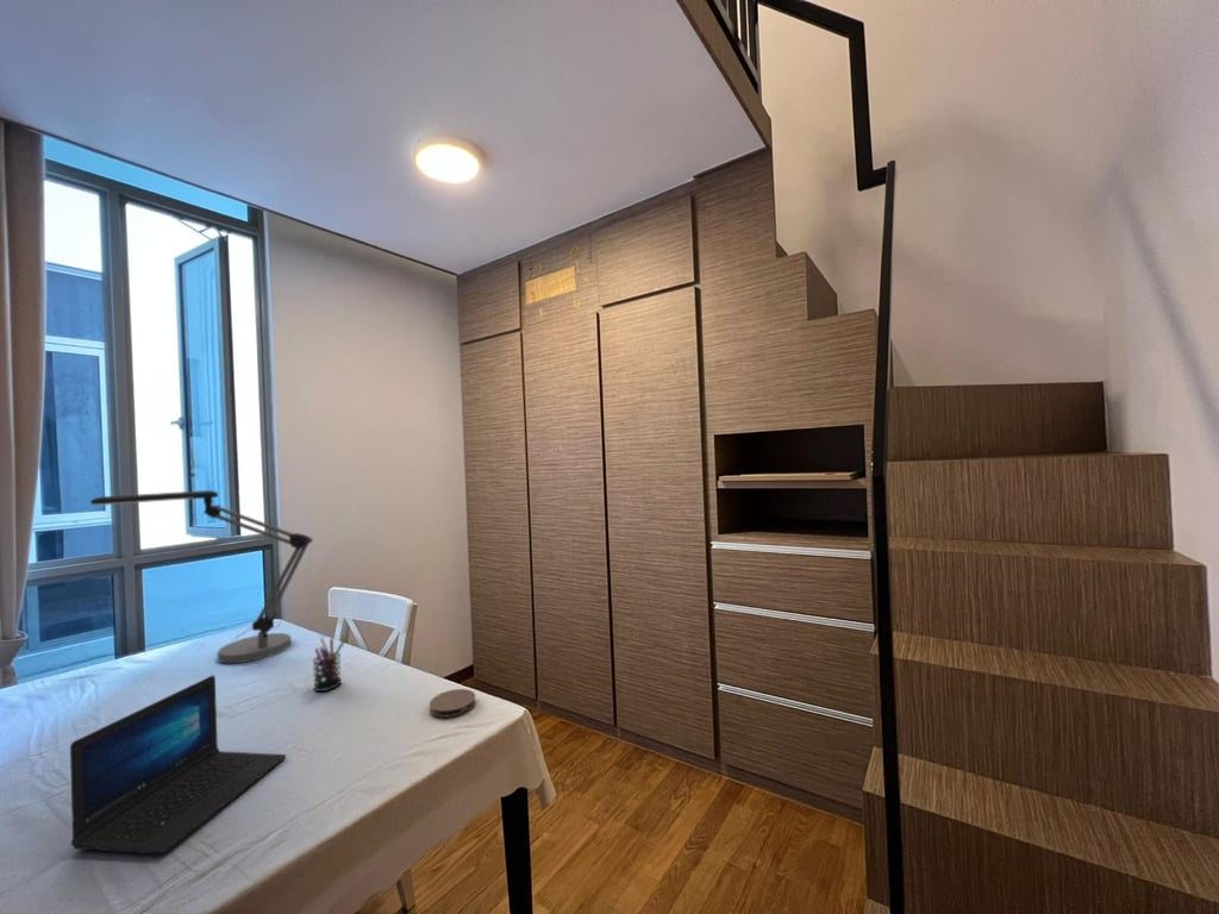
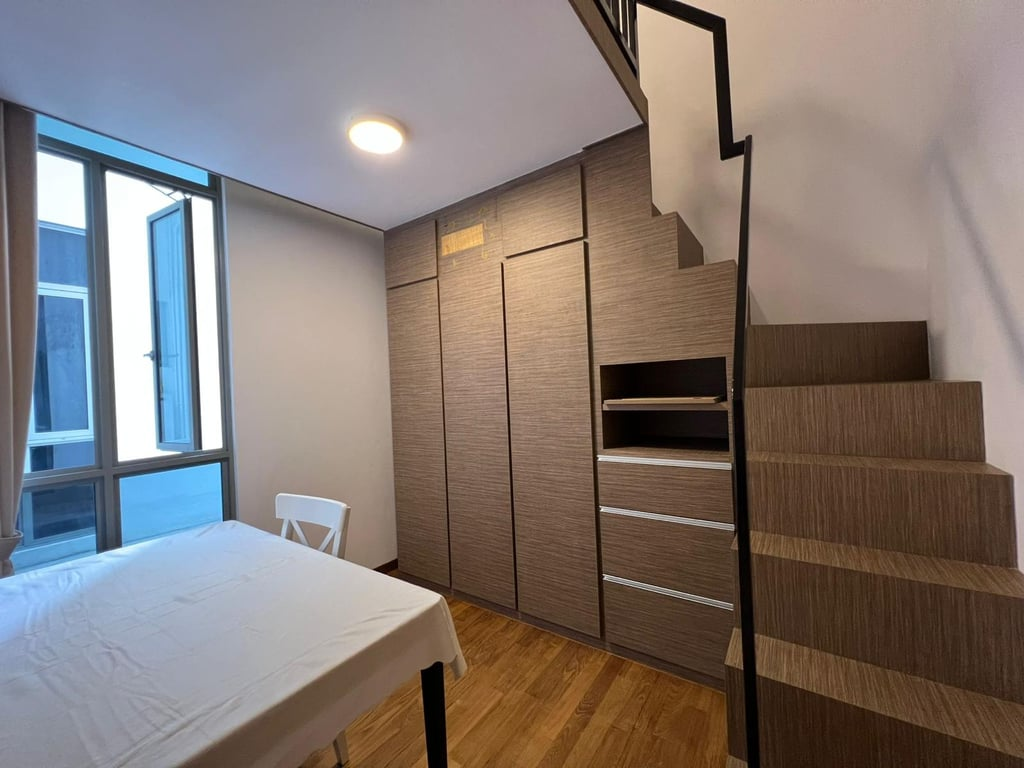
- desk lamp (230, 522)
- pen holder (330, 659)
- coaster (452, 702)
- laptop (190, 751)
